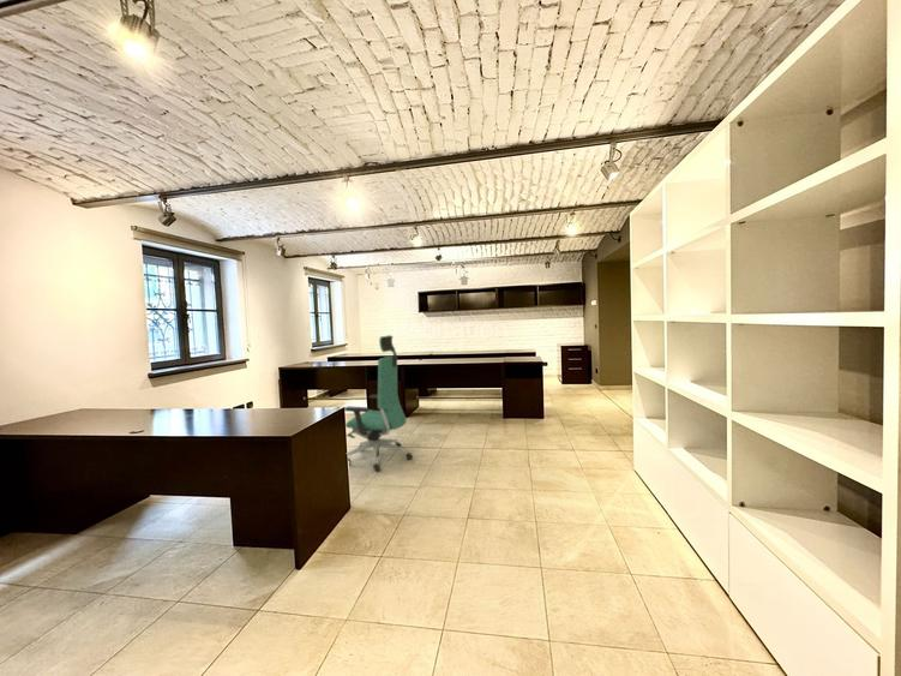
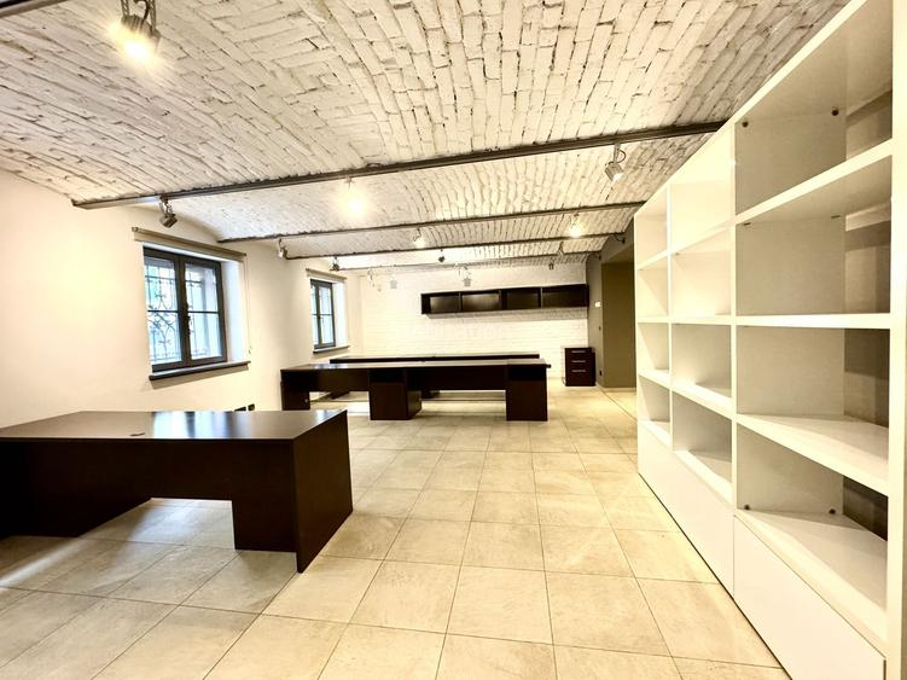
- chair (378, 397)
